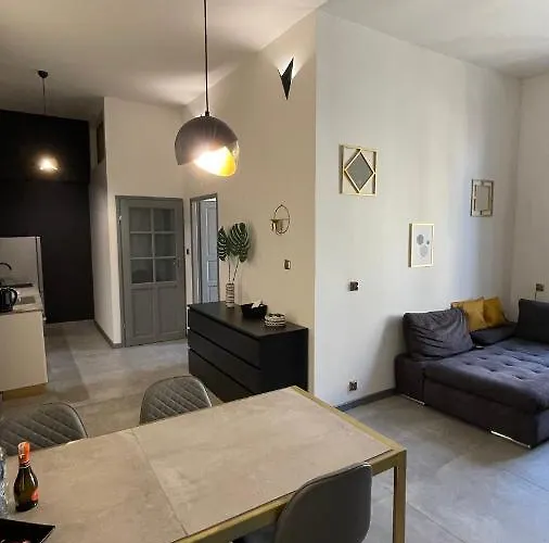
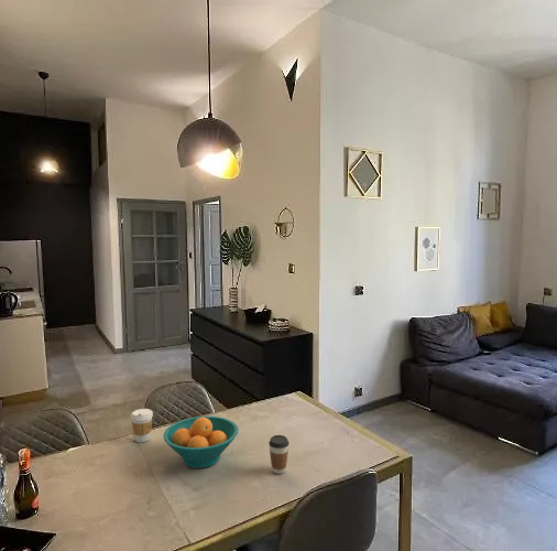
+ coffee cup (142, 424)
+ coffee cup (278, 454)
+ fruit bowl (201, 439)
